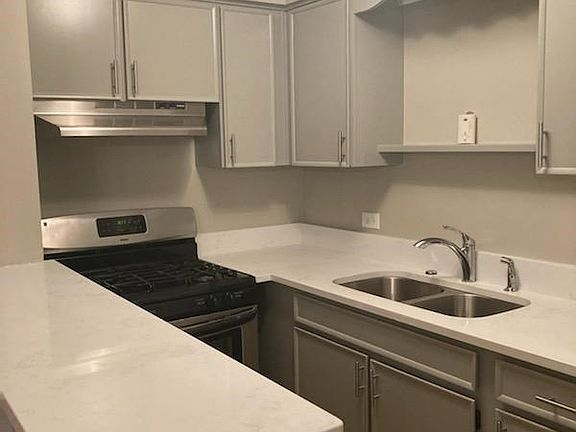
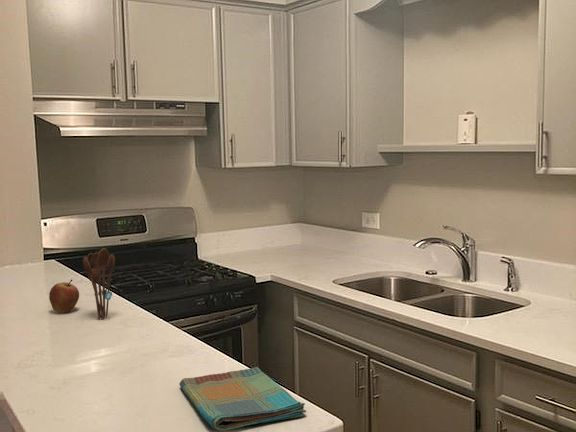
+ utensil holder (100, 283)
+ apple (64, 295)
+ dish towel (238, 394)
